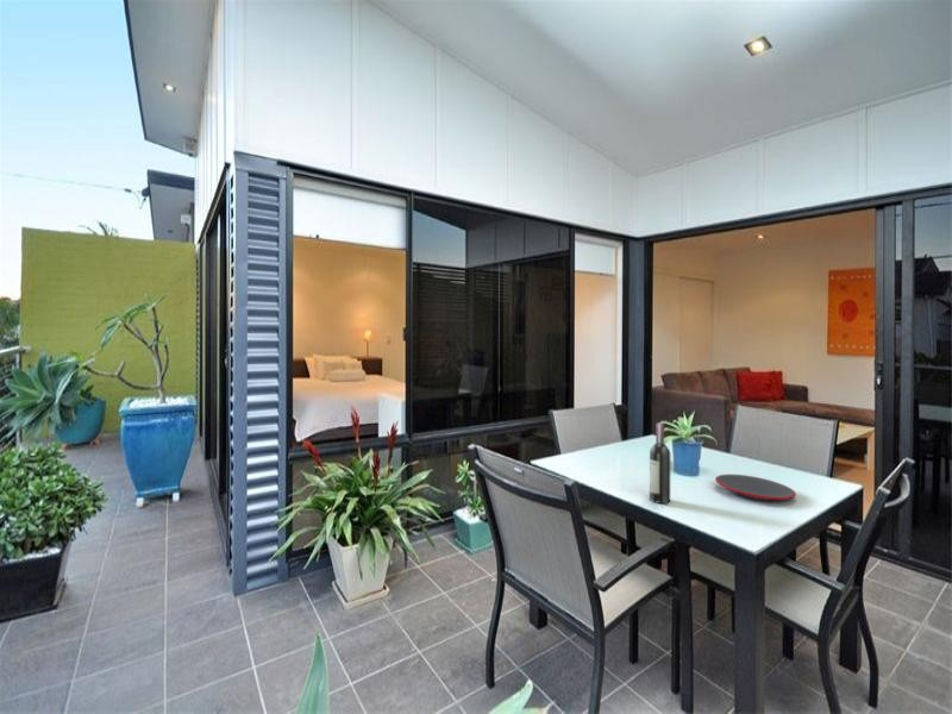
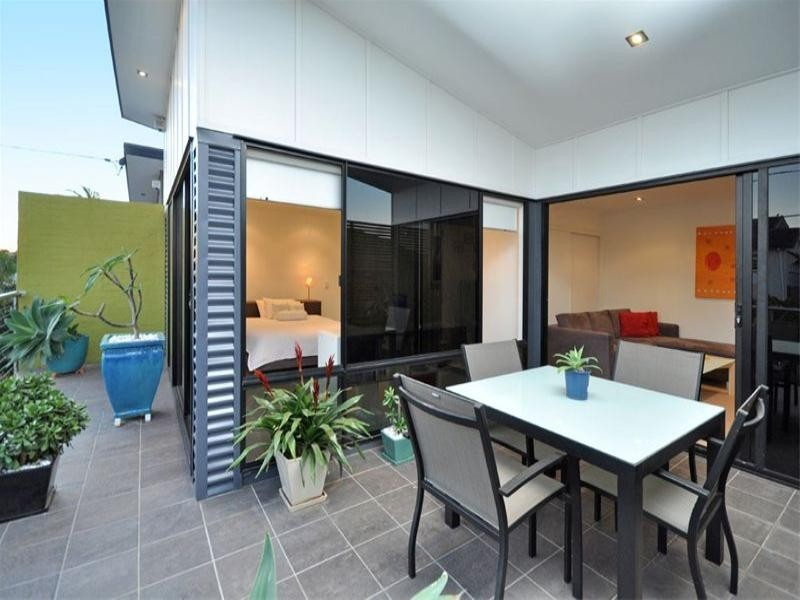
- wine bottle (659, 462)
- plate (753, 487)
